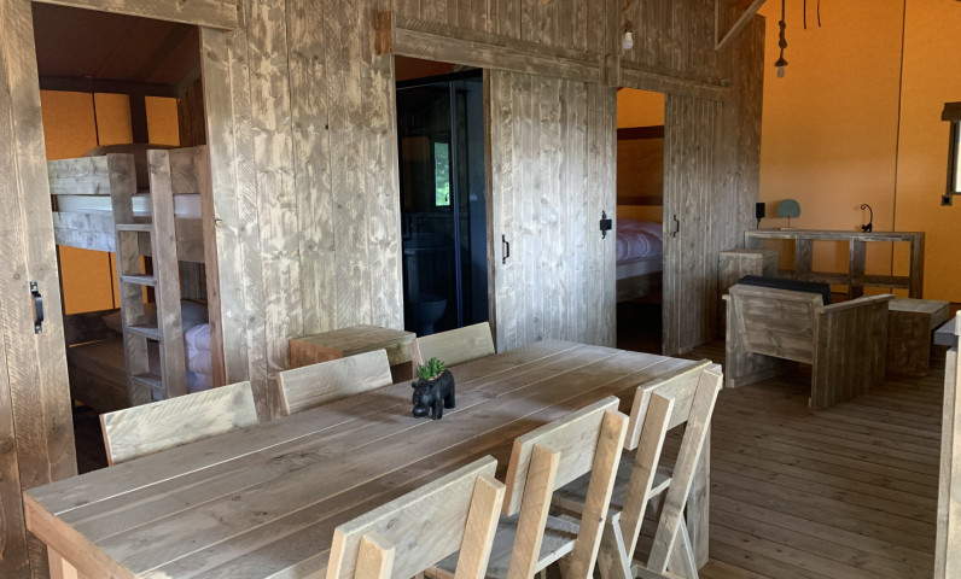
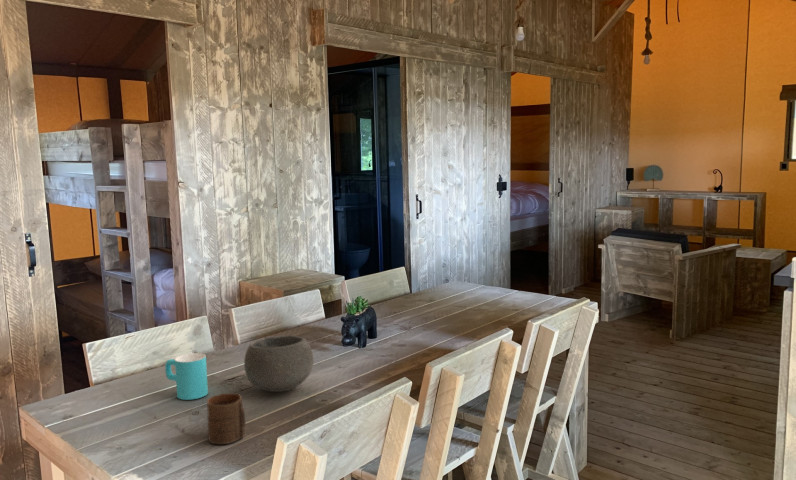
+ cup (188, 374)
+ bowl (279, 364)
+ cup (226, 418)
